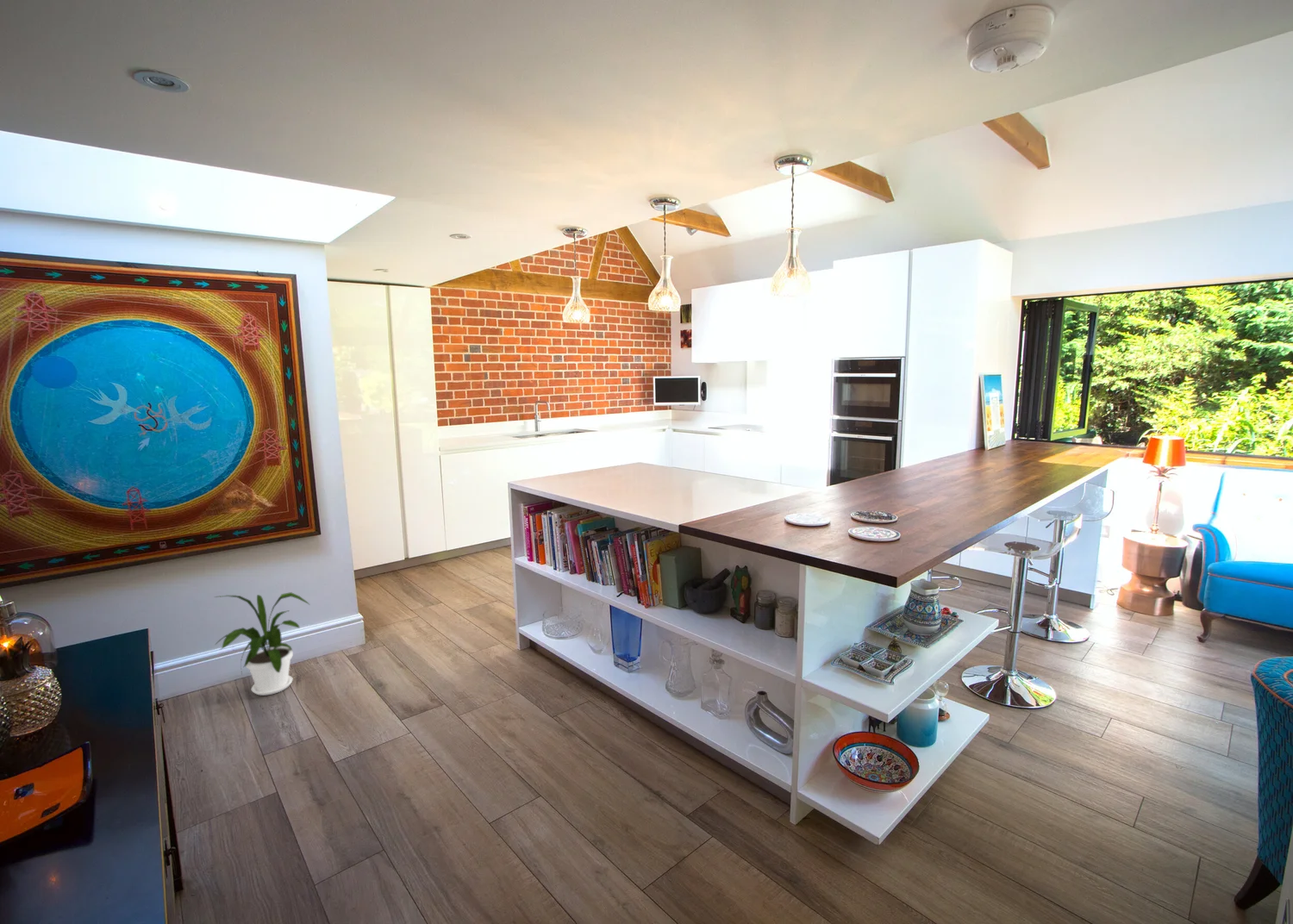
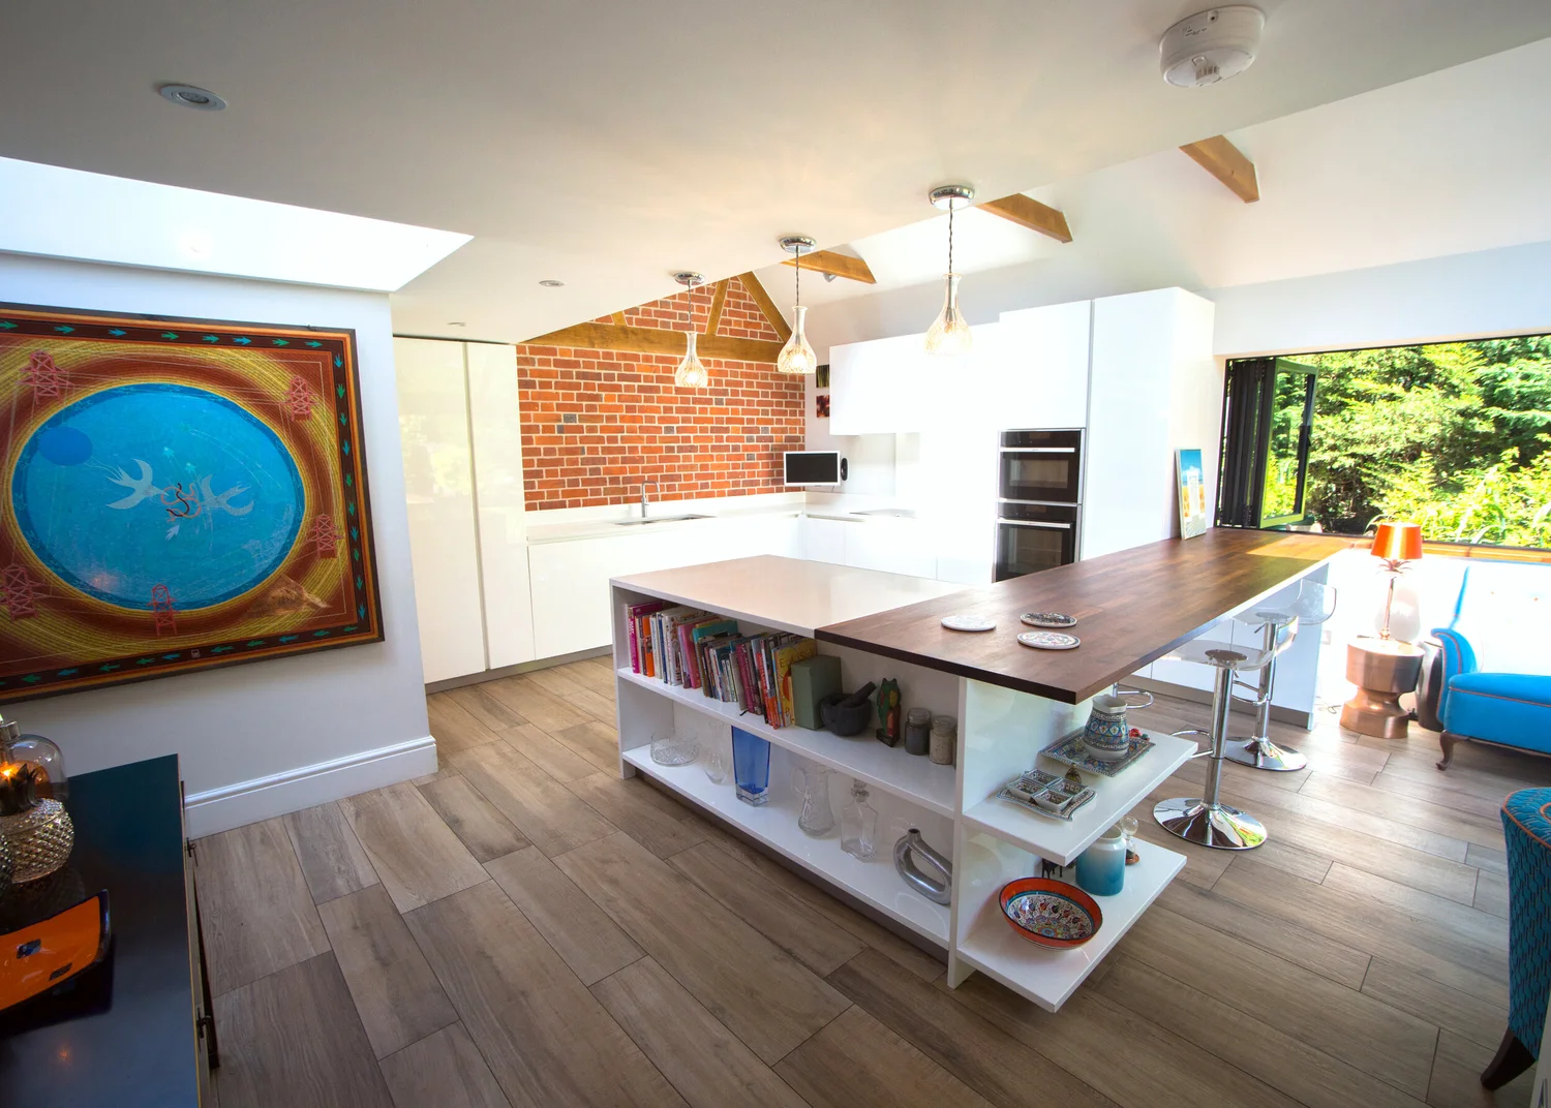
- house plant (264, 639)
